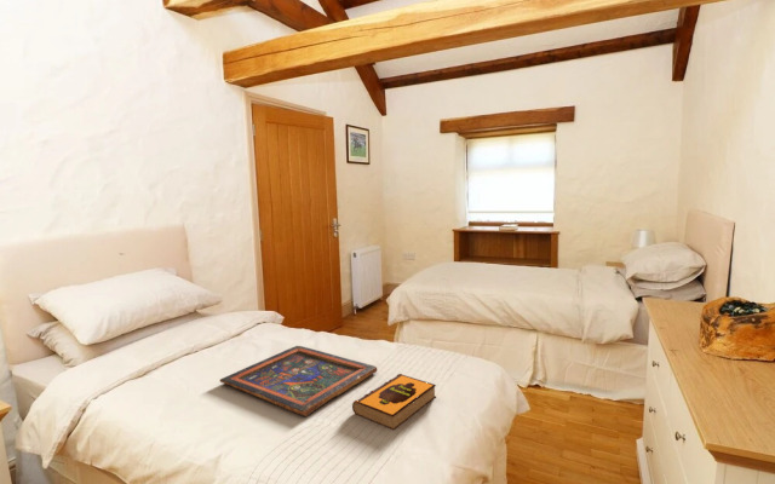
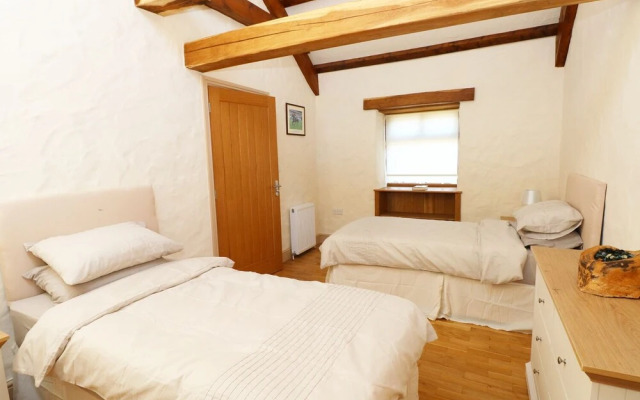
- hardback book (395, 398)
- painted panel (300, 375)
